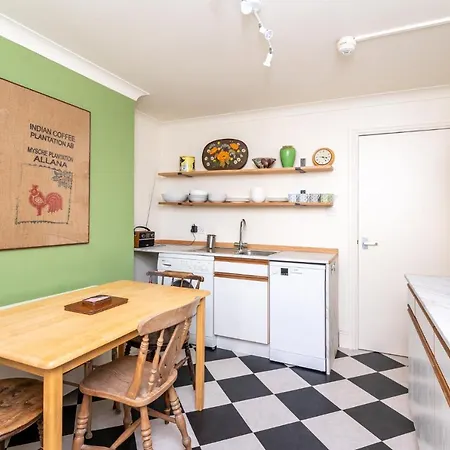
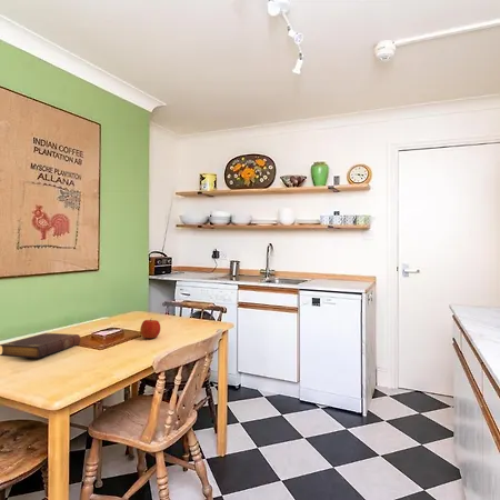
+ apple (150, 327)
+ book (42, 344)
